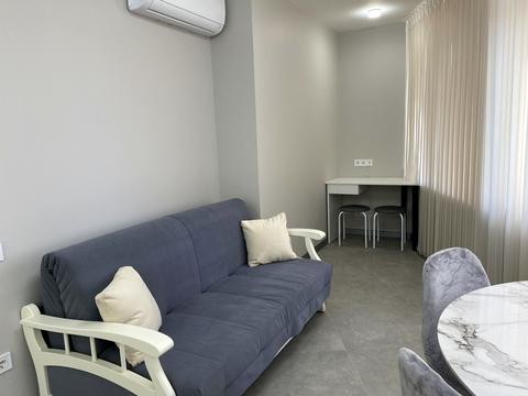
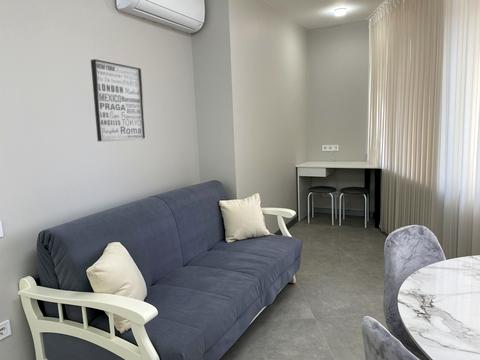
+ wall art (120, 102)
